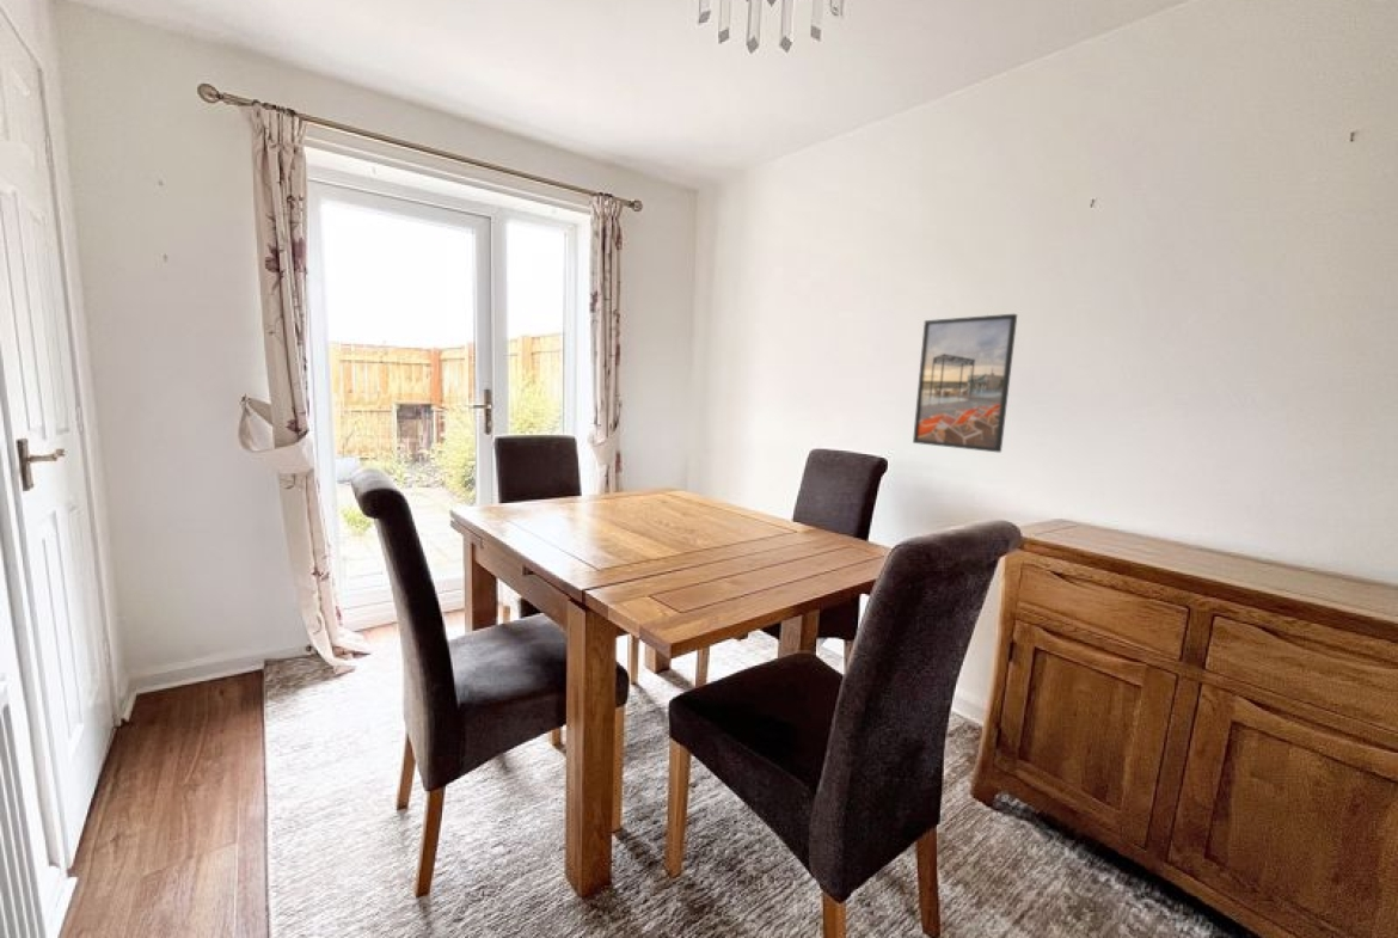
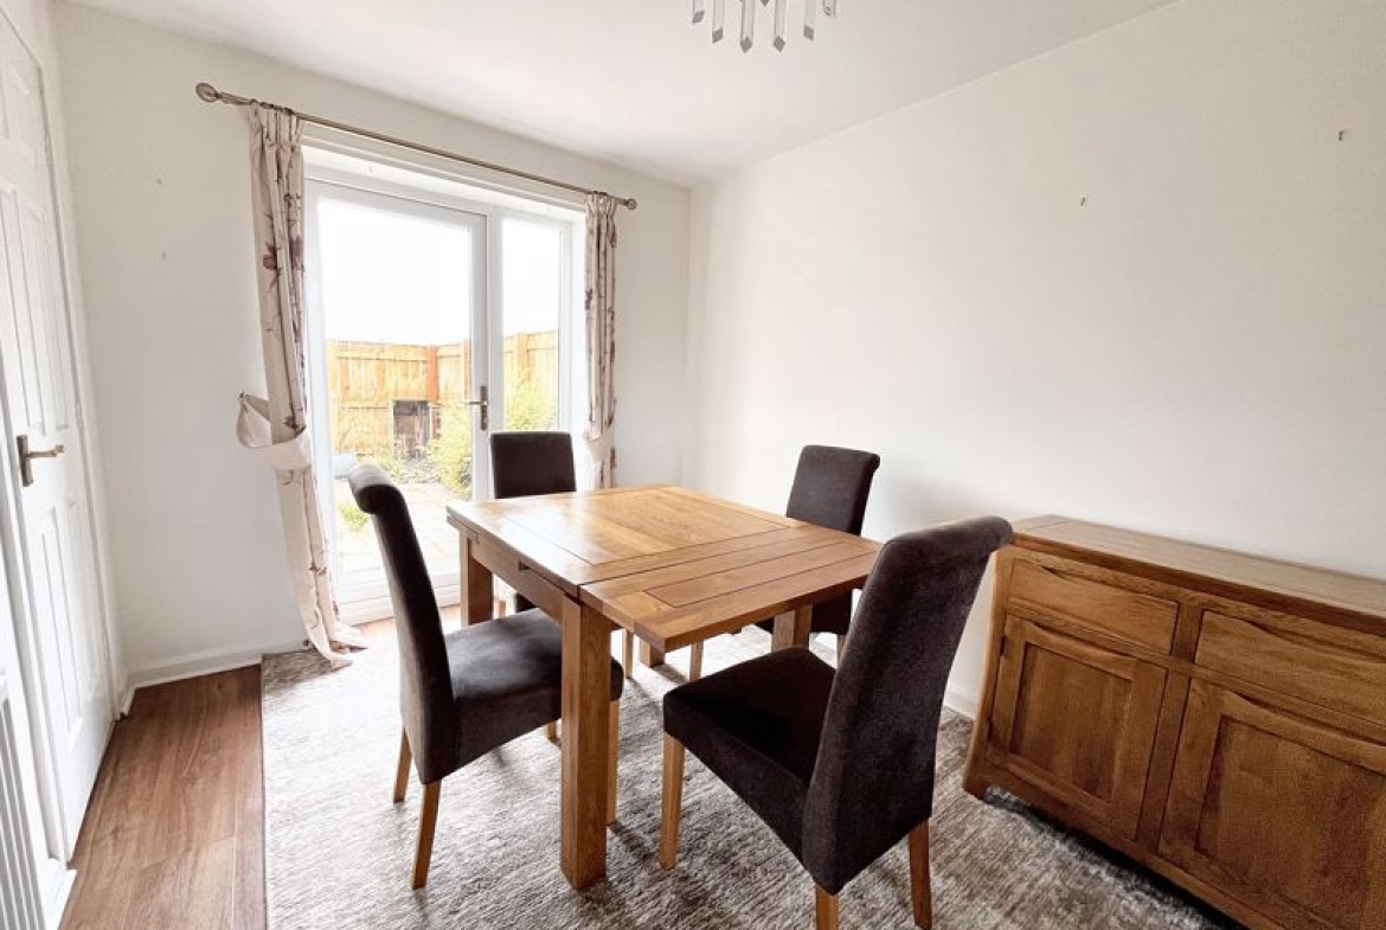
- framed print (961, 382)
